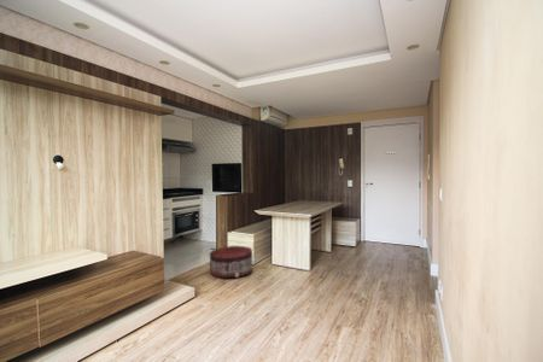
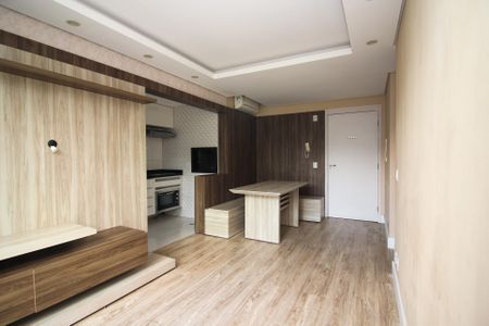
- pouf (232, 259)
